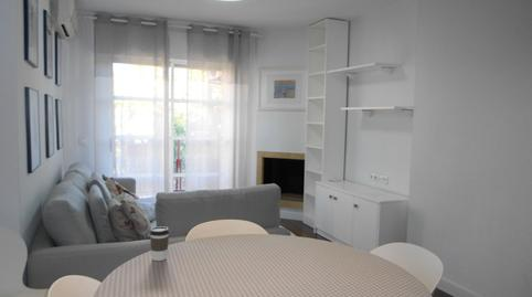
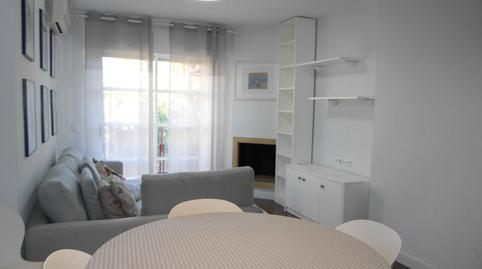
- coffee cup (159, 243)
